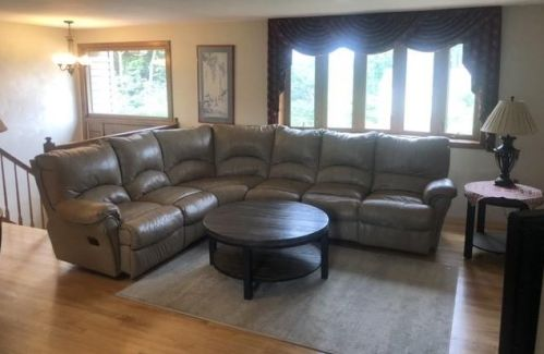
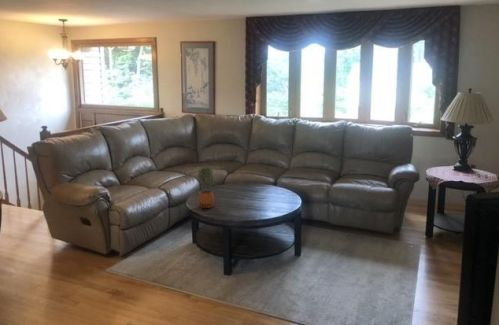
+ potted plant (206, 186)
